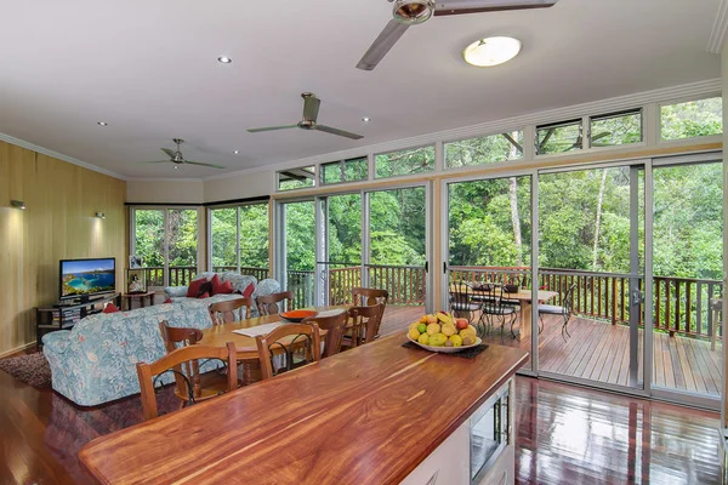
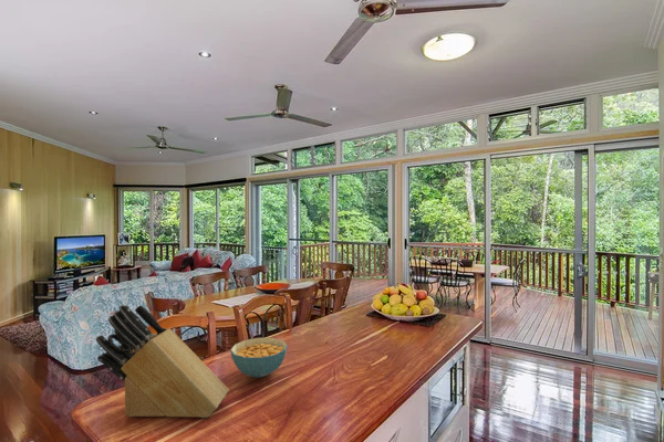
+ knife block (164, 355)
+ cereal bowl (259, 360)
